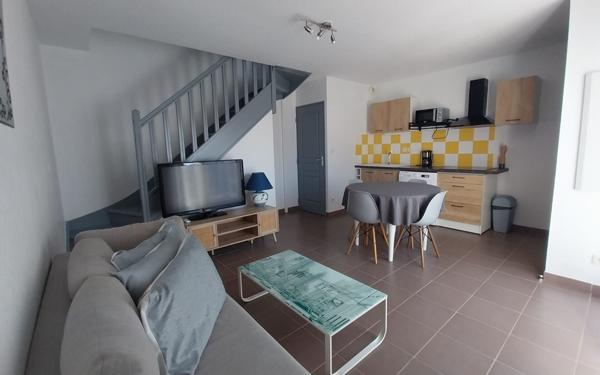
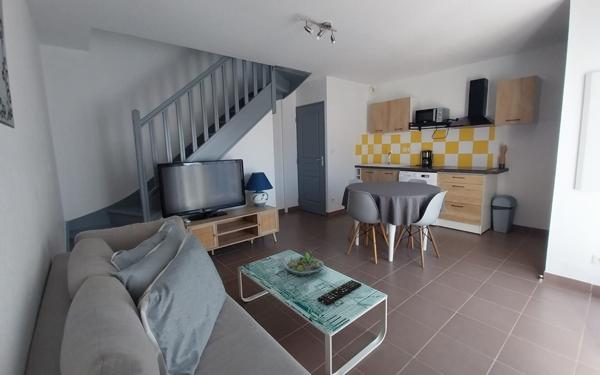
+ succulent planter (304, 261)
+ remote control (340, 291)
